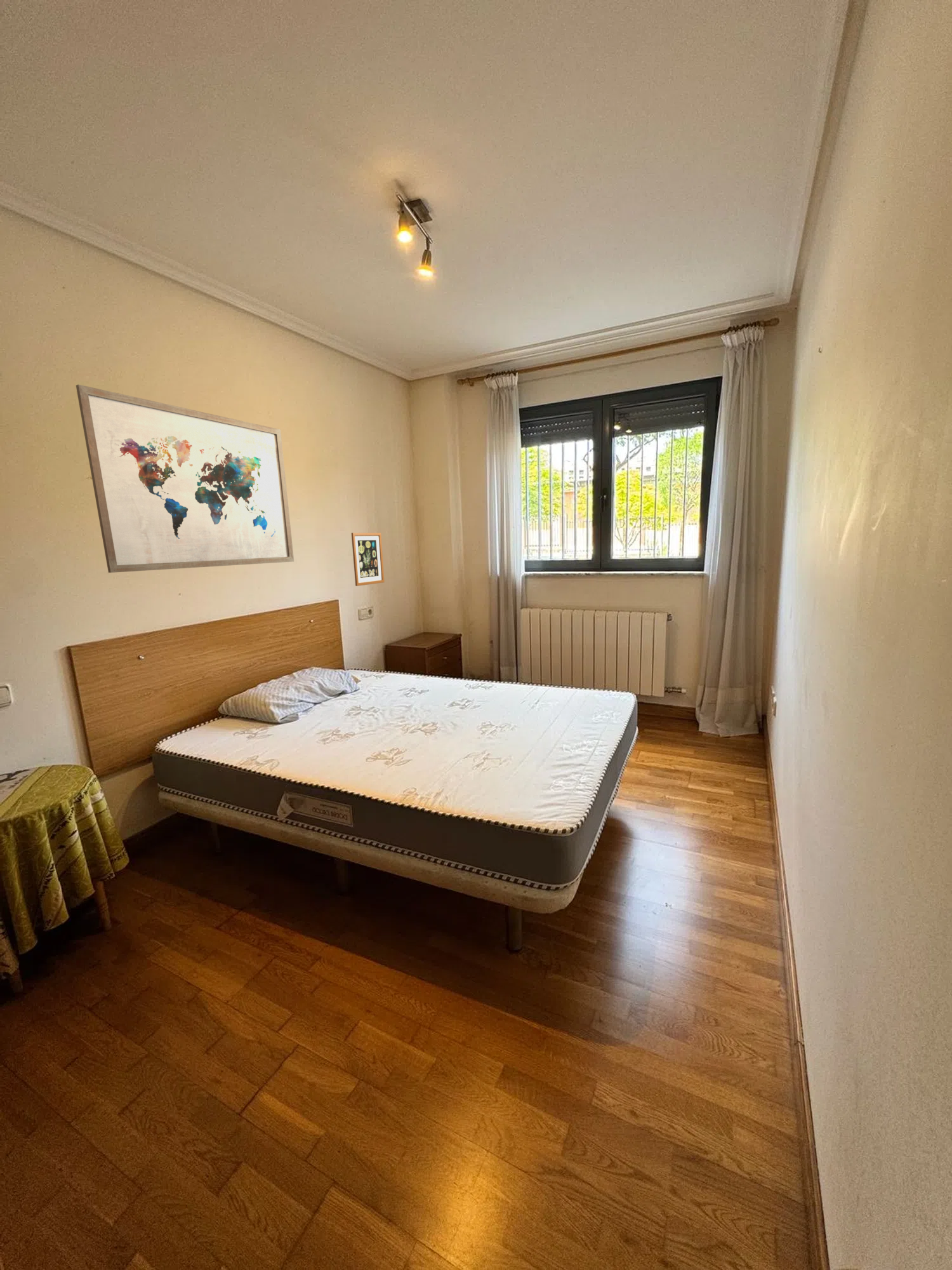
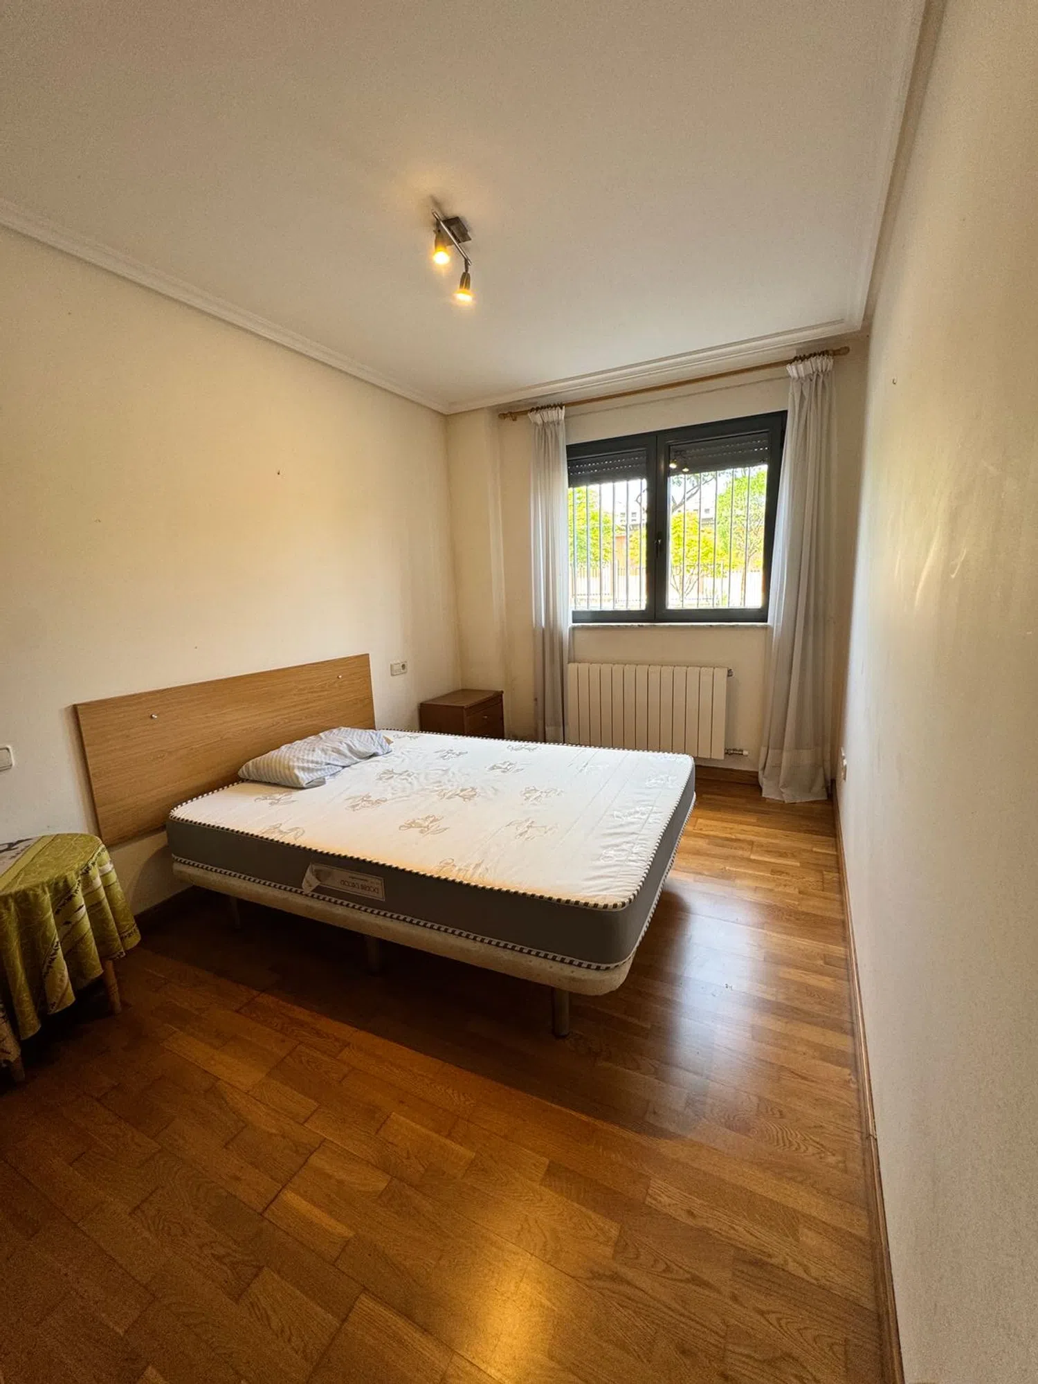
- wall art (206, 491)
- wall art (368, 558)
